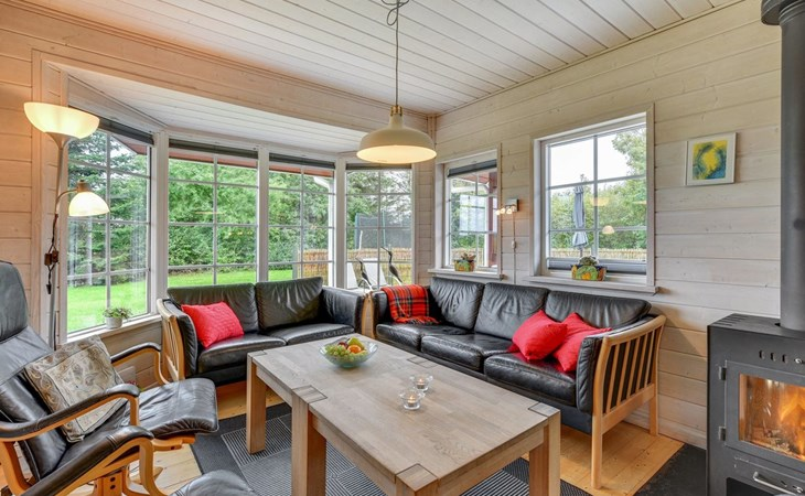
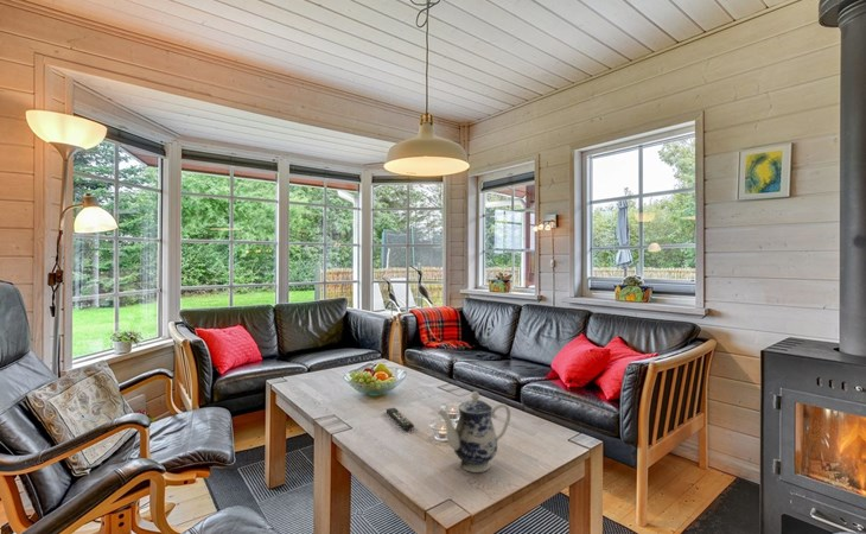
+ teapot (475, 427)
+ remote control (399, 418)
